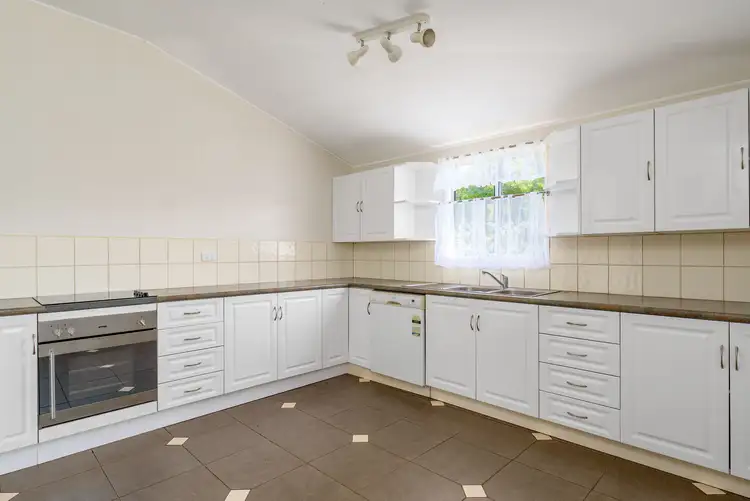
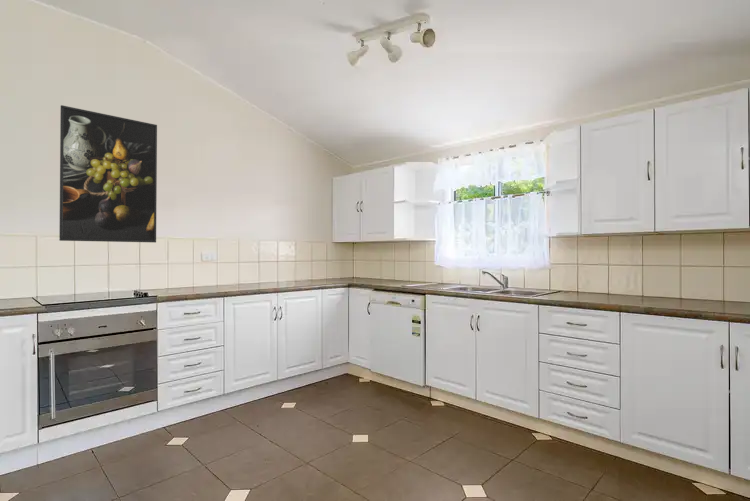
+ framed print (111, 178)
